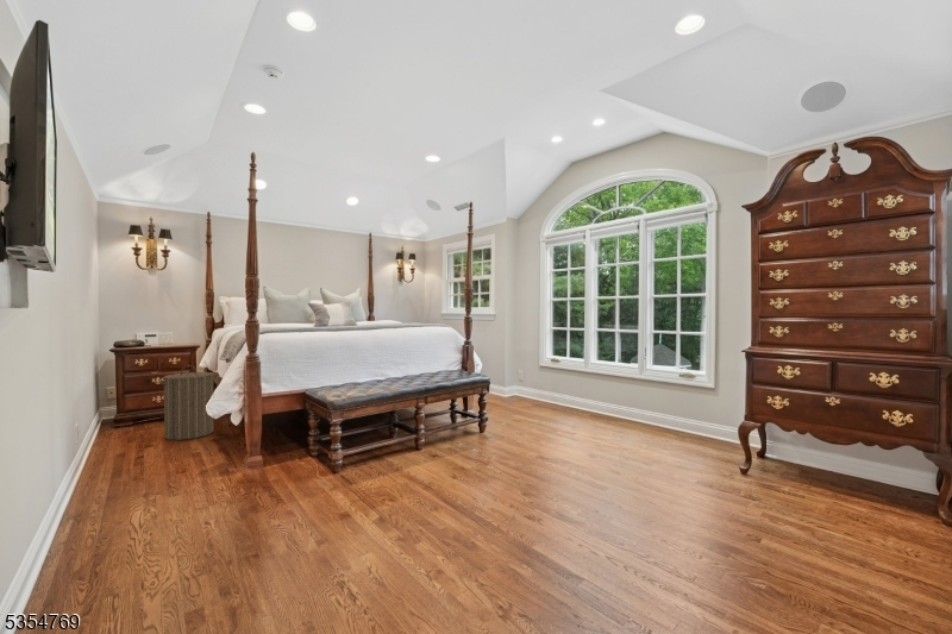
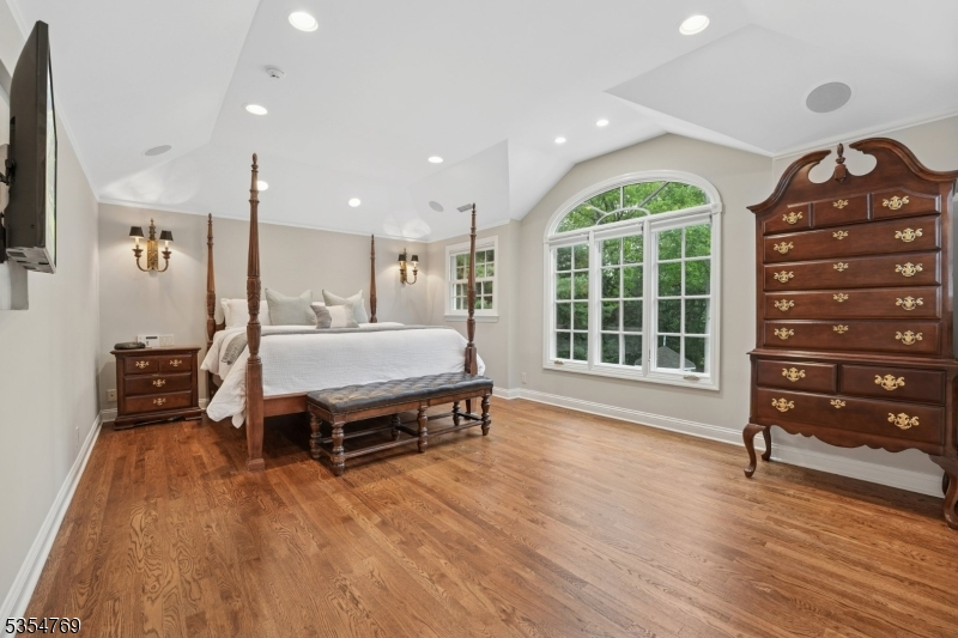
- laundry hamper (189, 400)
